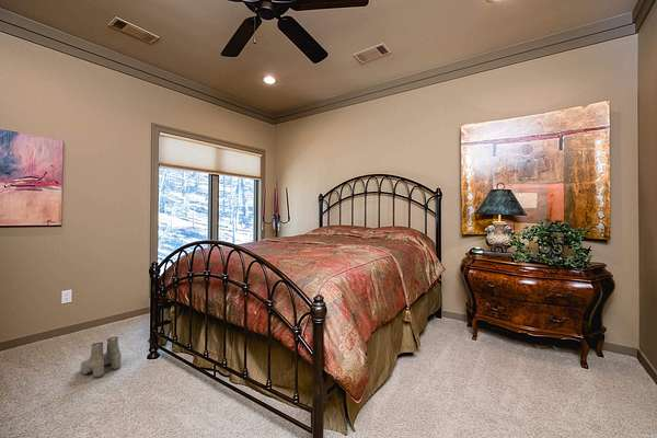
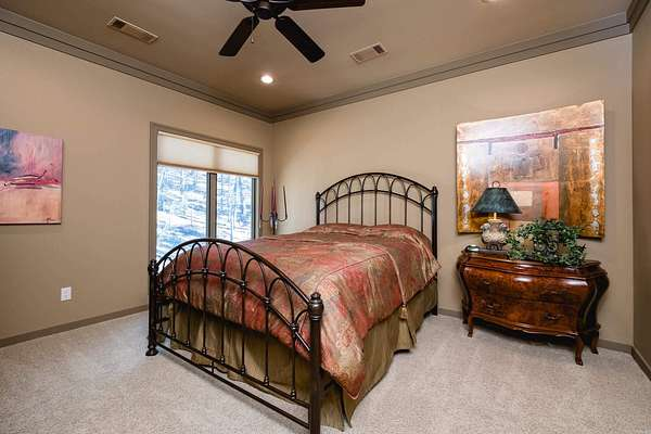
- boots (101, 354)
